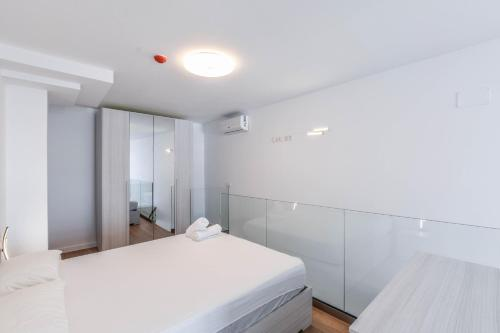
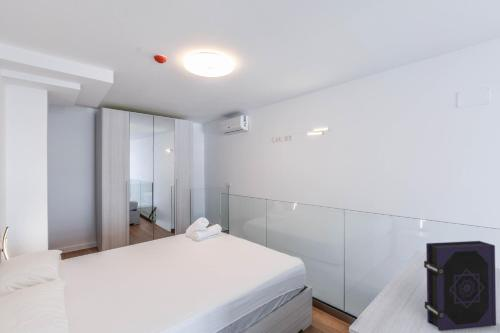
+ book (459, 283)
